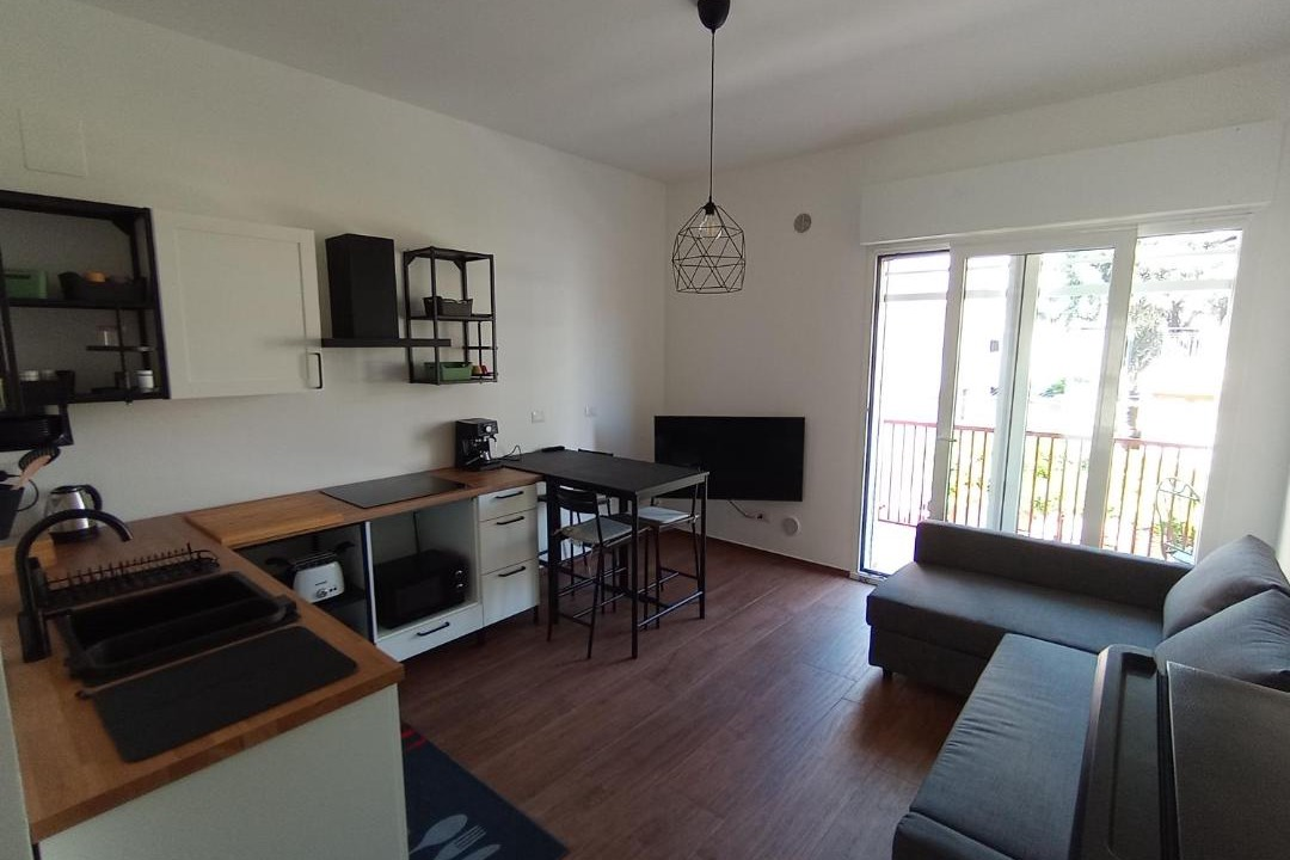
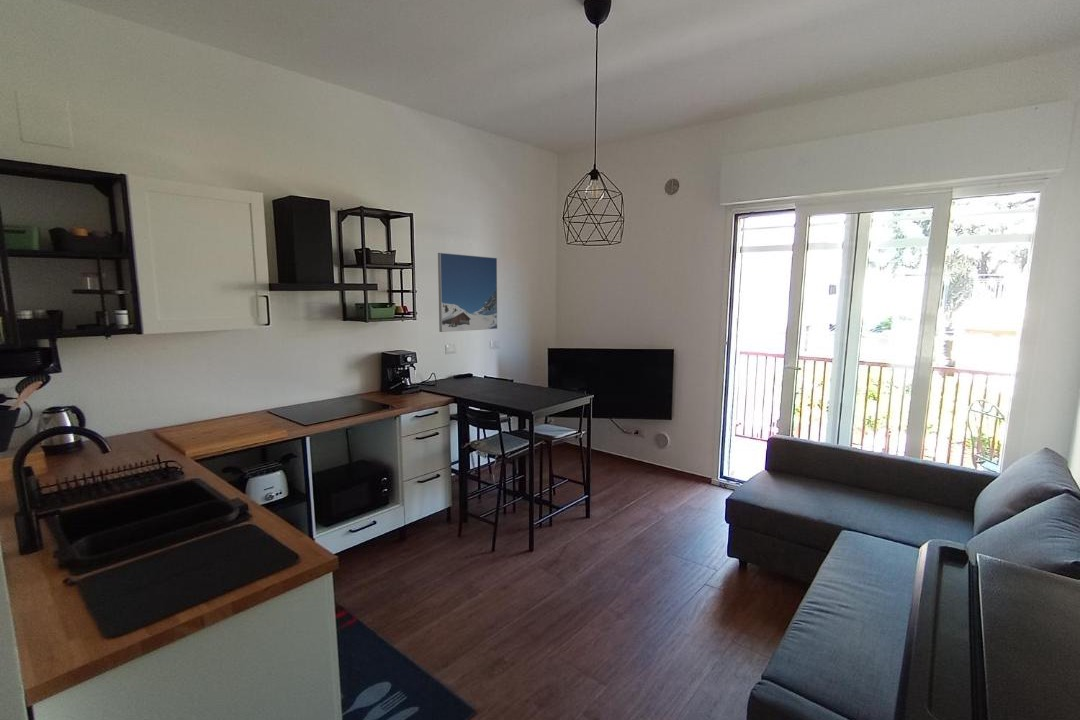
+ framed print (469, 293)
